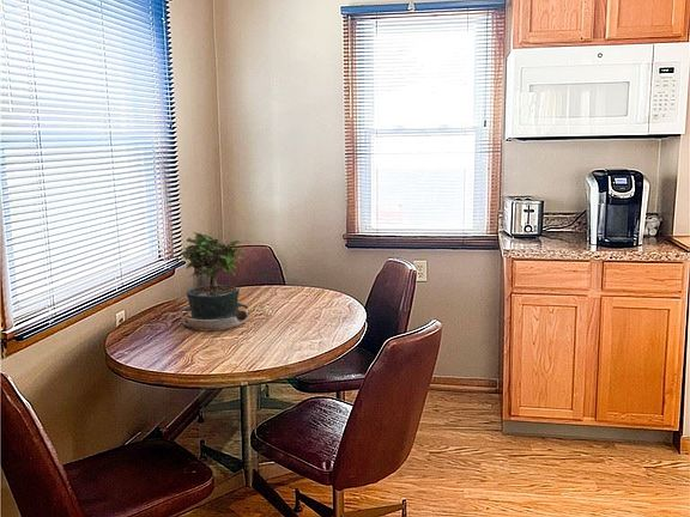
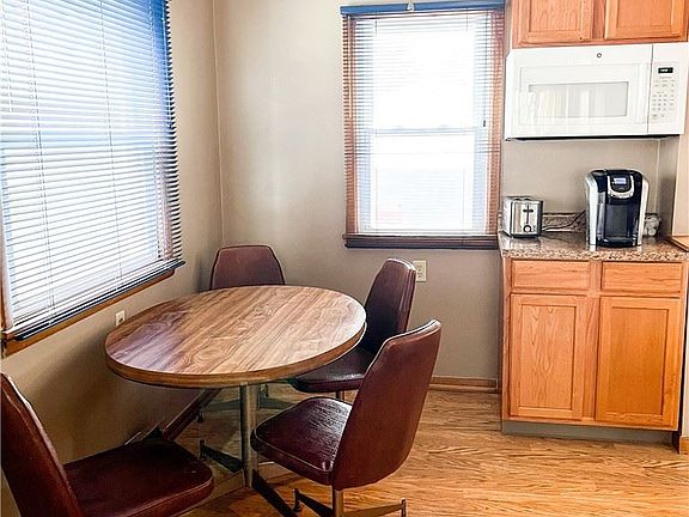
- potted plant (208, 275)
